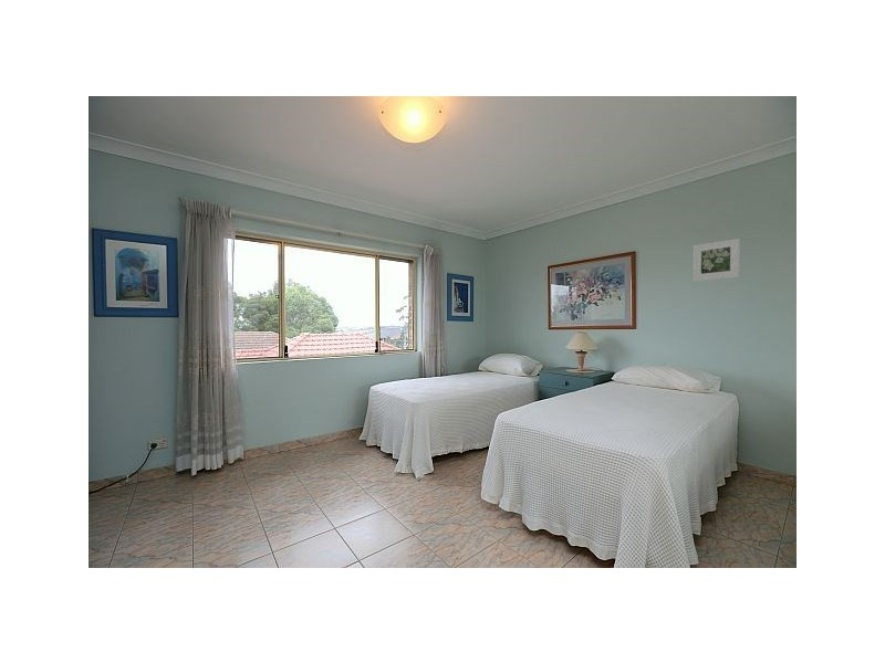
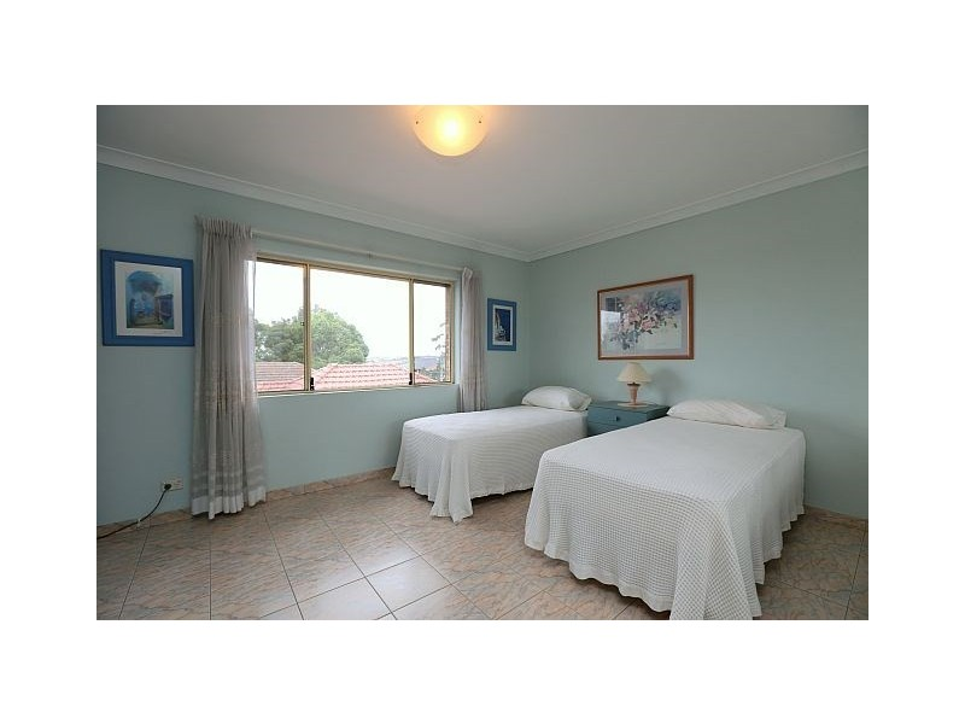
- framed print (715, 260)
